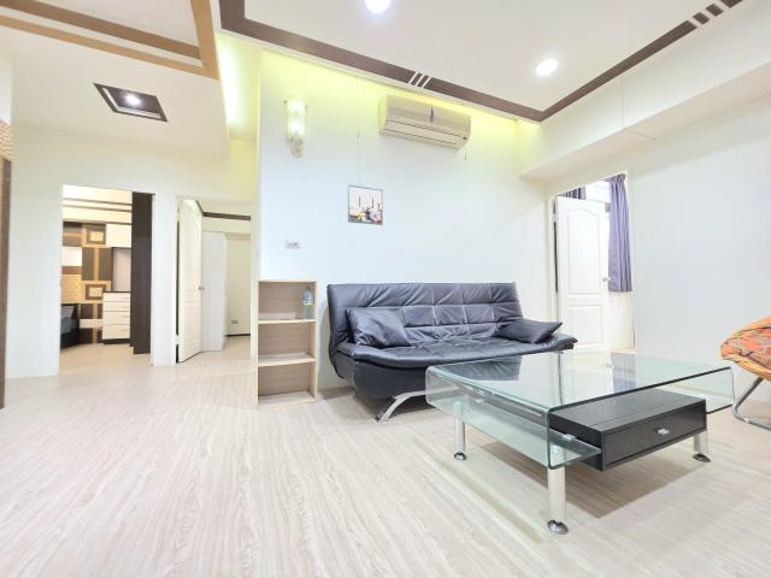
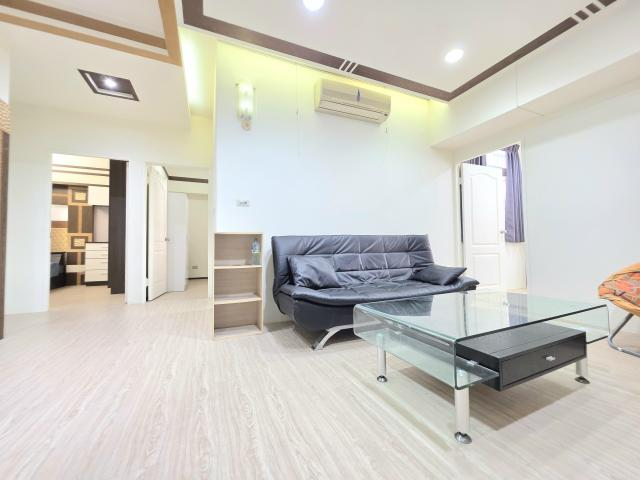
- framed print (365, 205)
